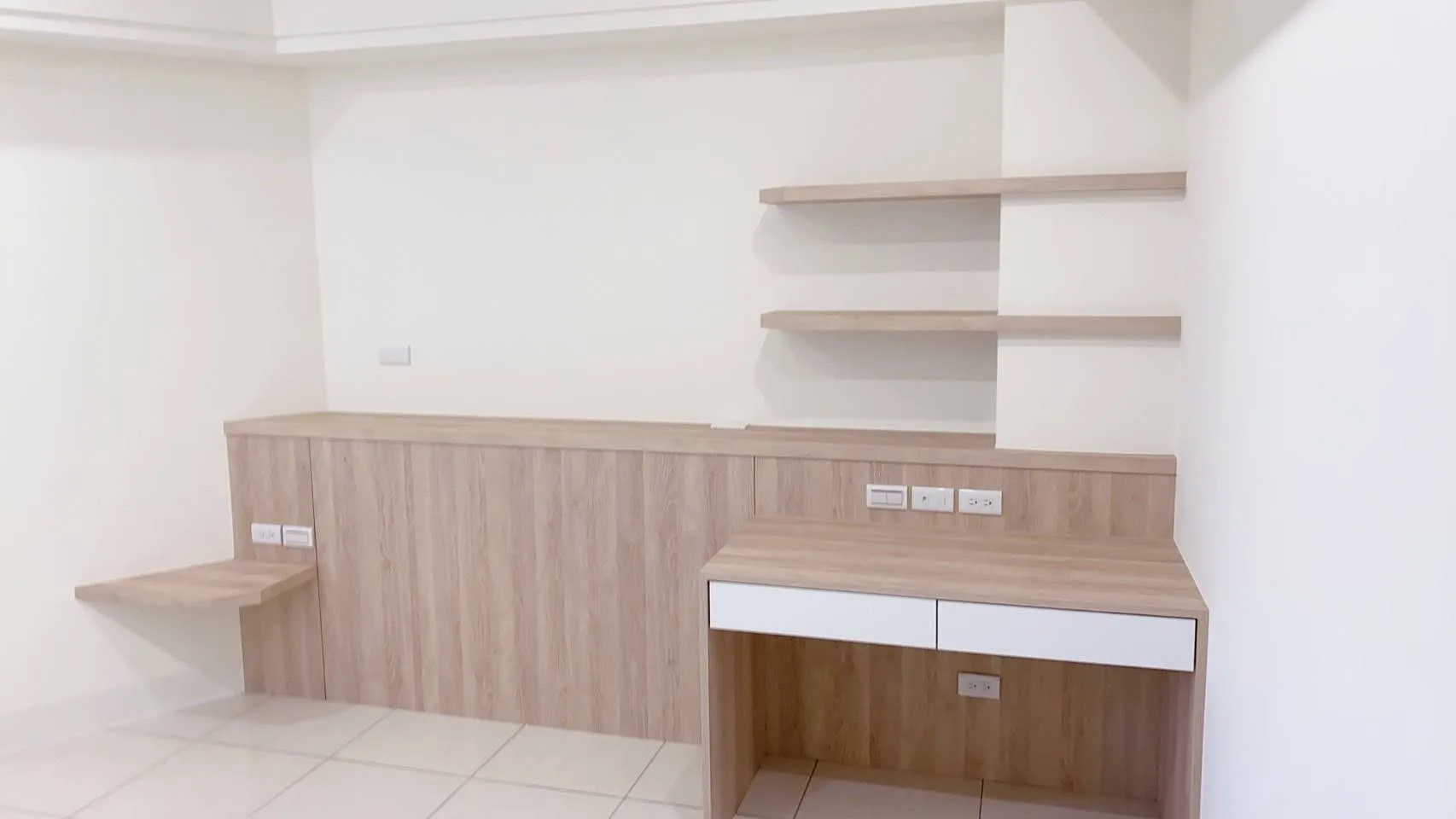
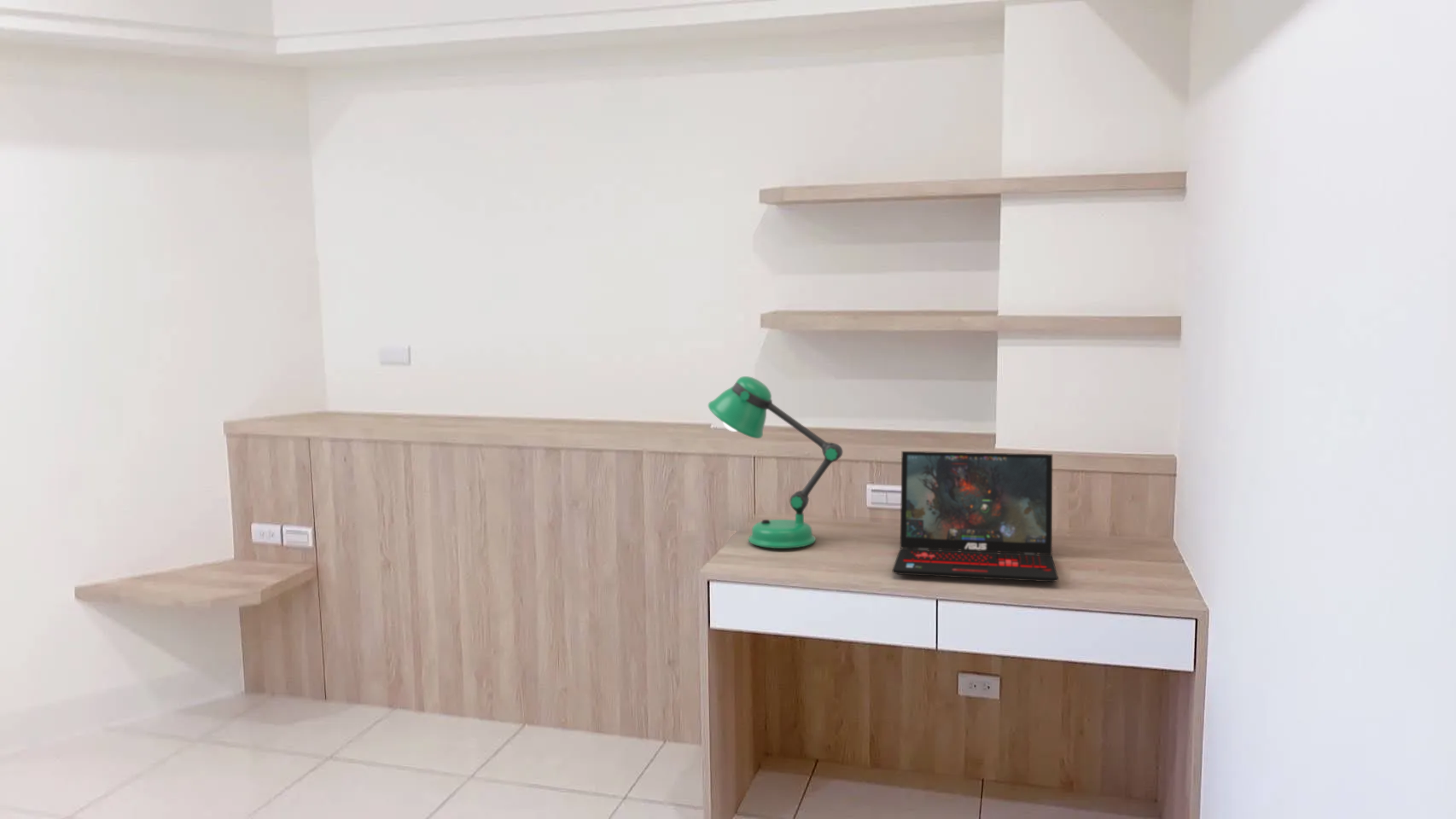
+ laptop (975, 513)
+ desk lamp (761, 437)
